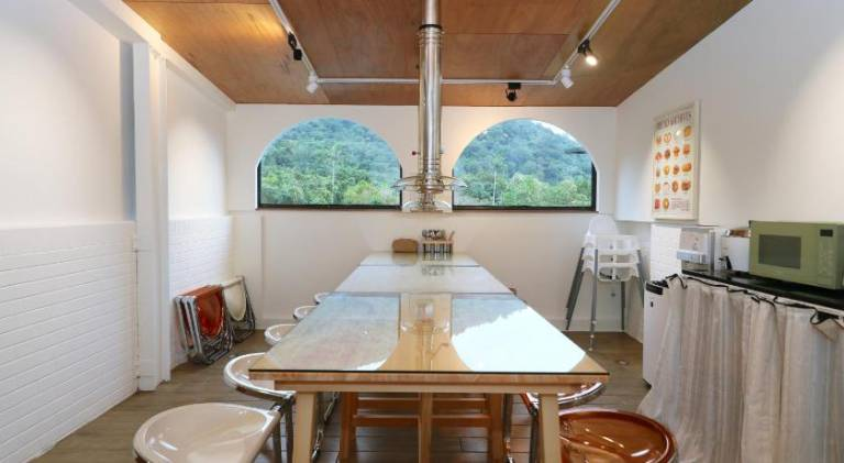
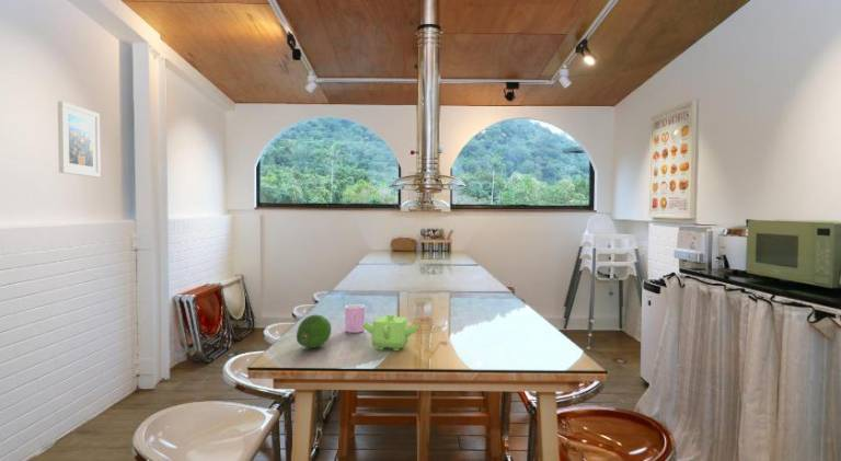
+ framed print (80, 141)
+ fruit (312, 332)
+ teapot (390, 331)
+ cup (354, 319)
